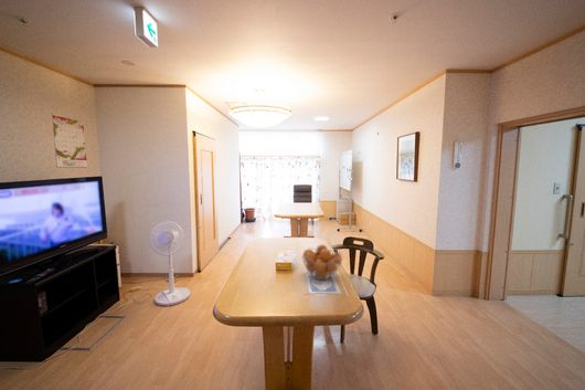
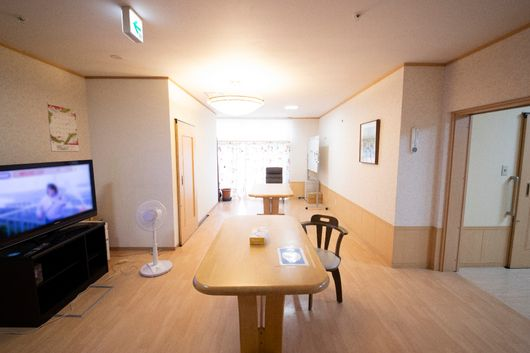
- fruit basket (321, 261)
